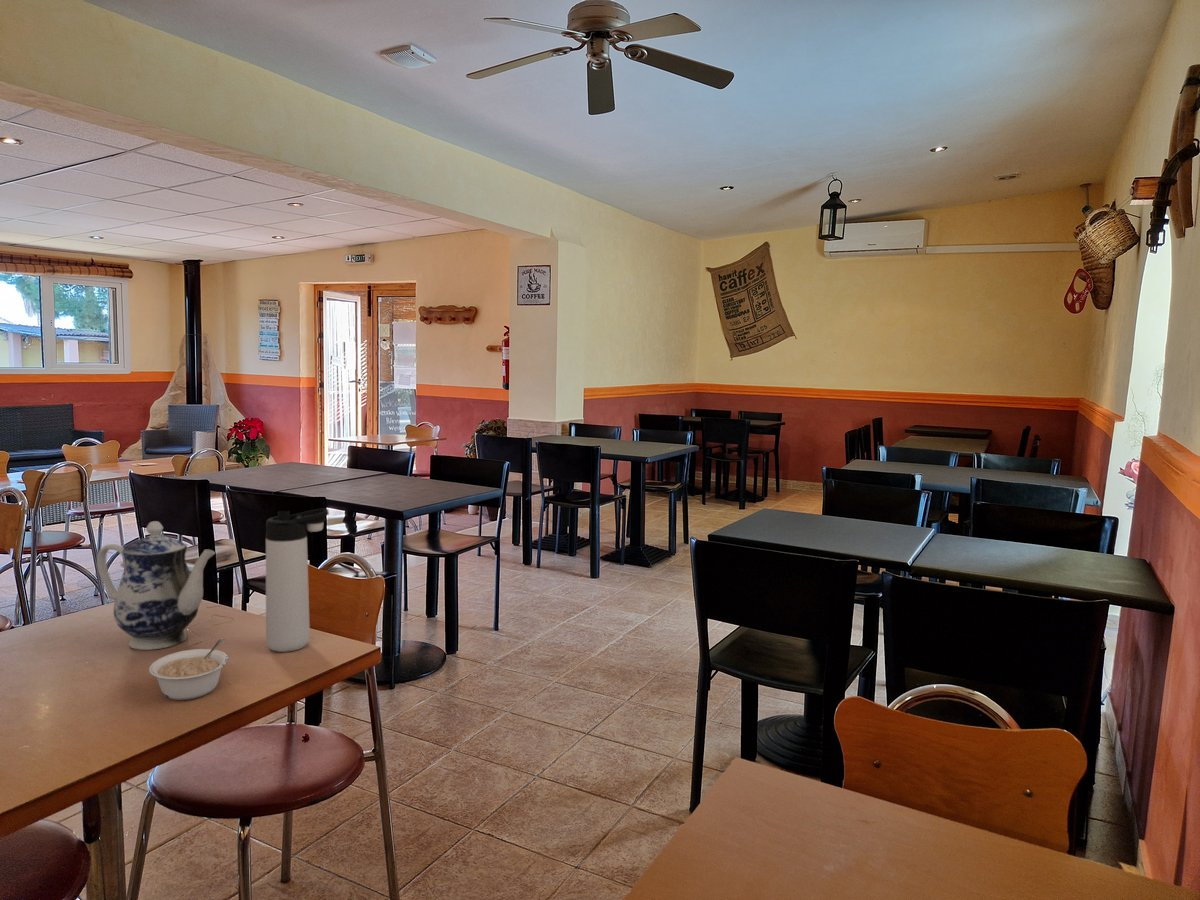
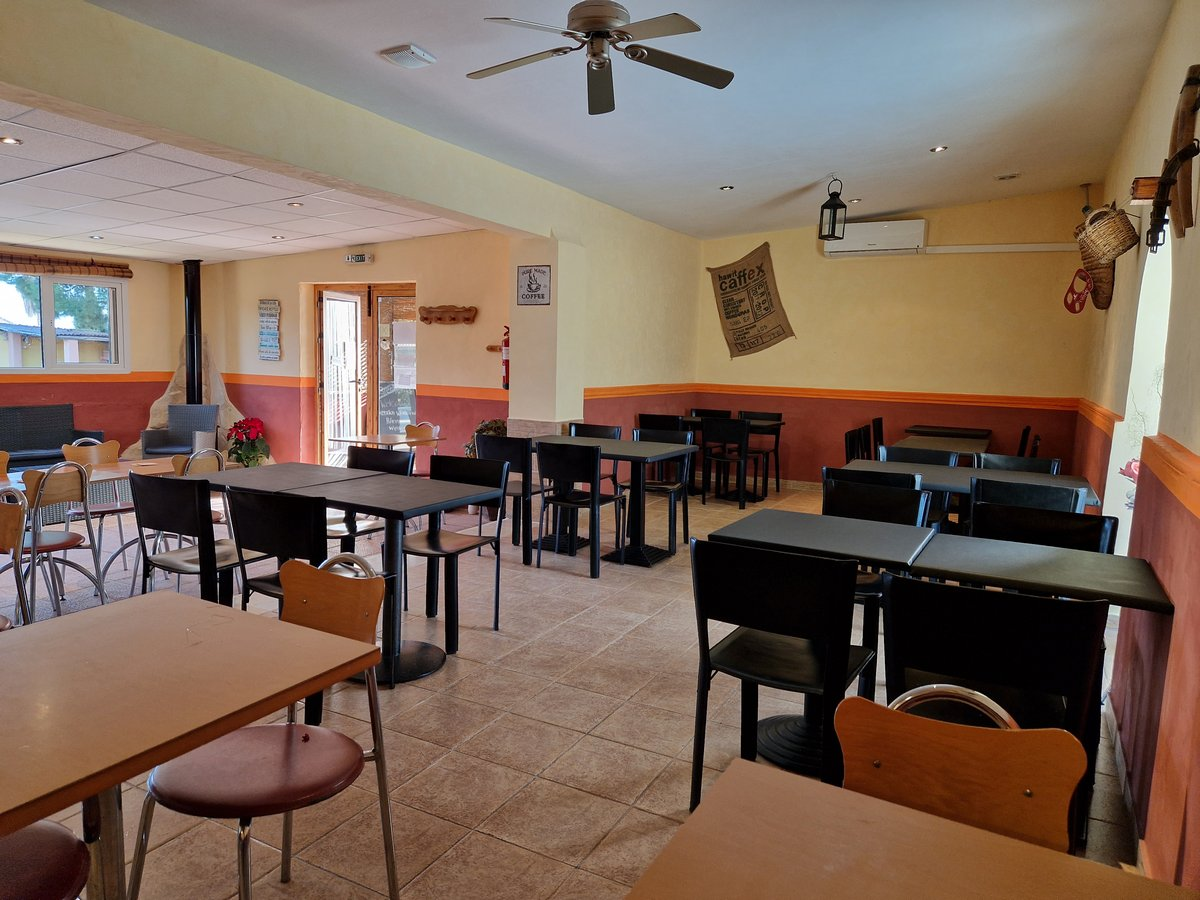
- thermos bottle (297, 578)
- legume (190, 672)
- teapot (156, 581)
